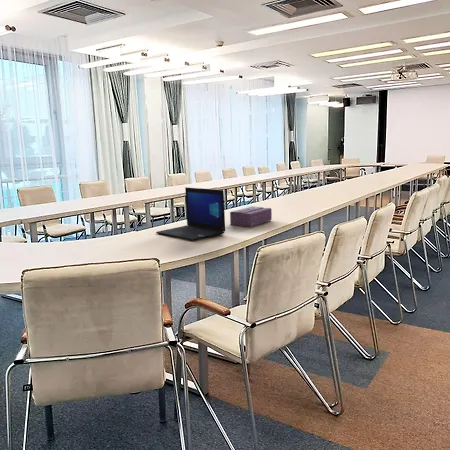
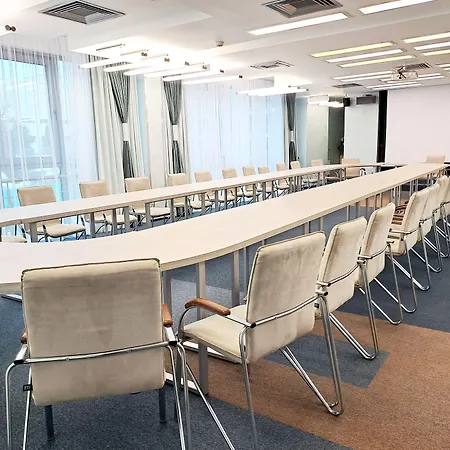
- tissue box (251, 216)
- laptop (189, 212)
